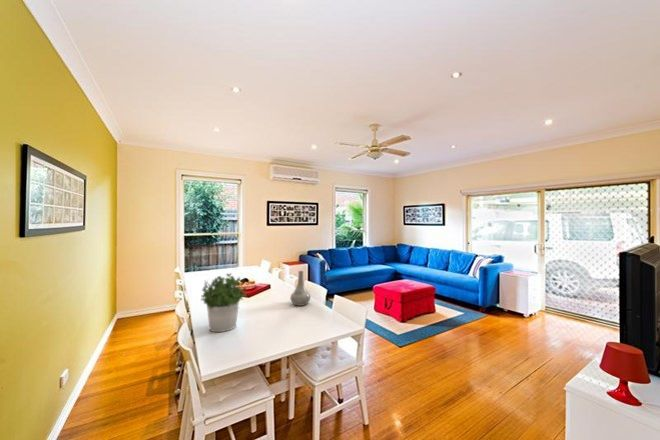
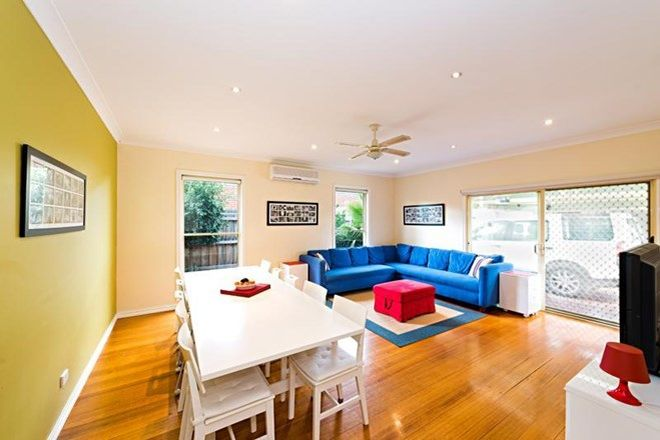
- potted plant (224, 300)
- vase (300, 287)
